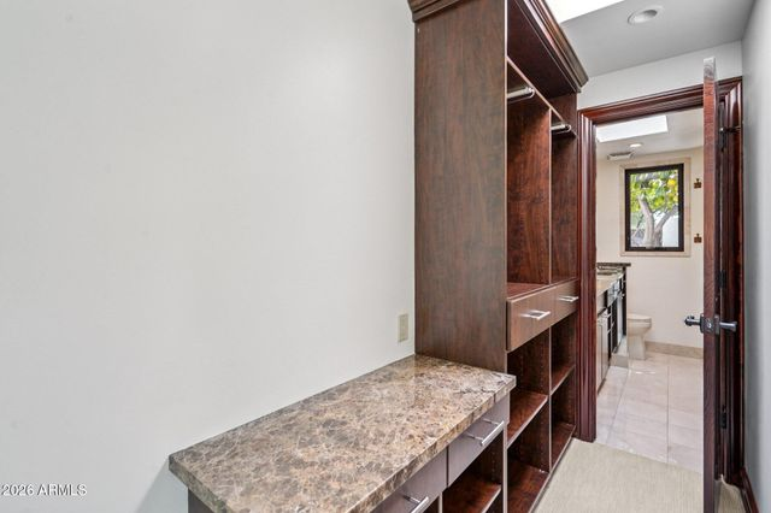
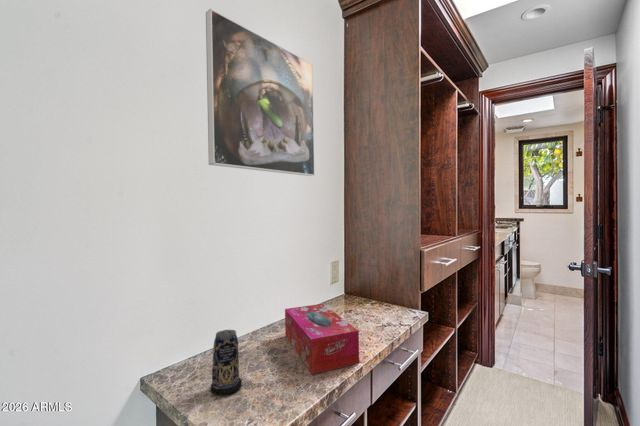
+ tissue box (318, 333)
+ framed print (268, 106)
+ candle (225, 360)
